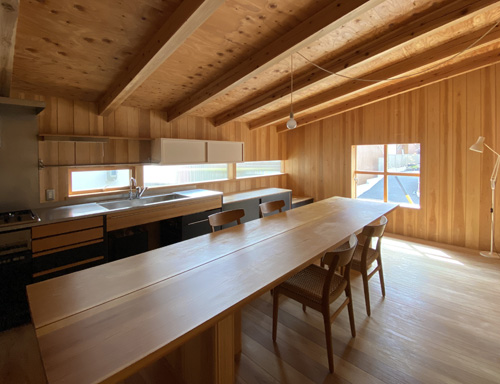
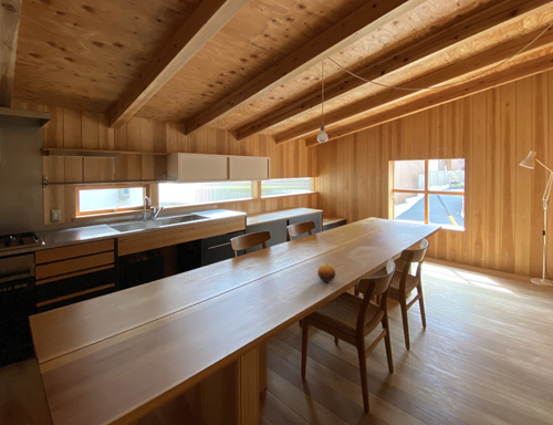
+ fruit (326, 272)
